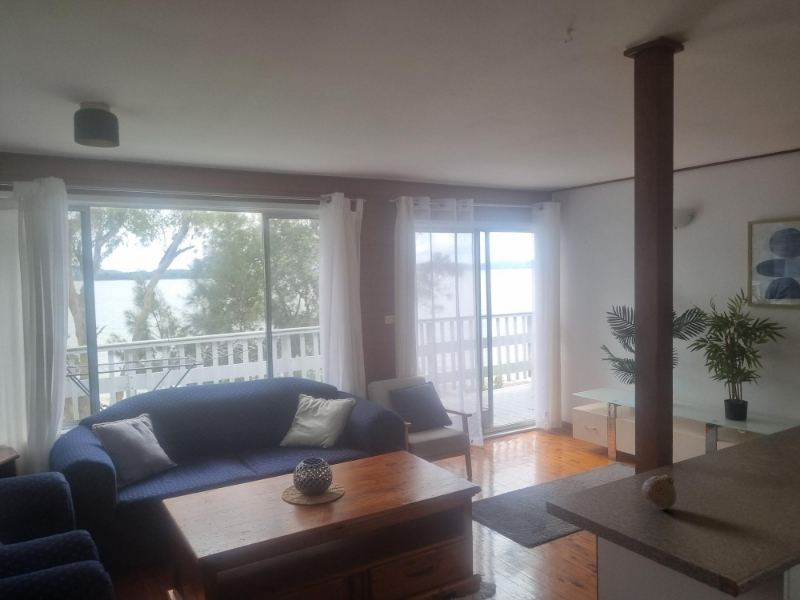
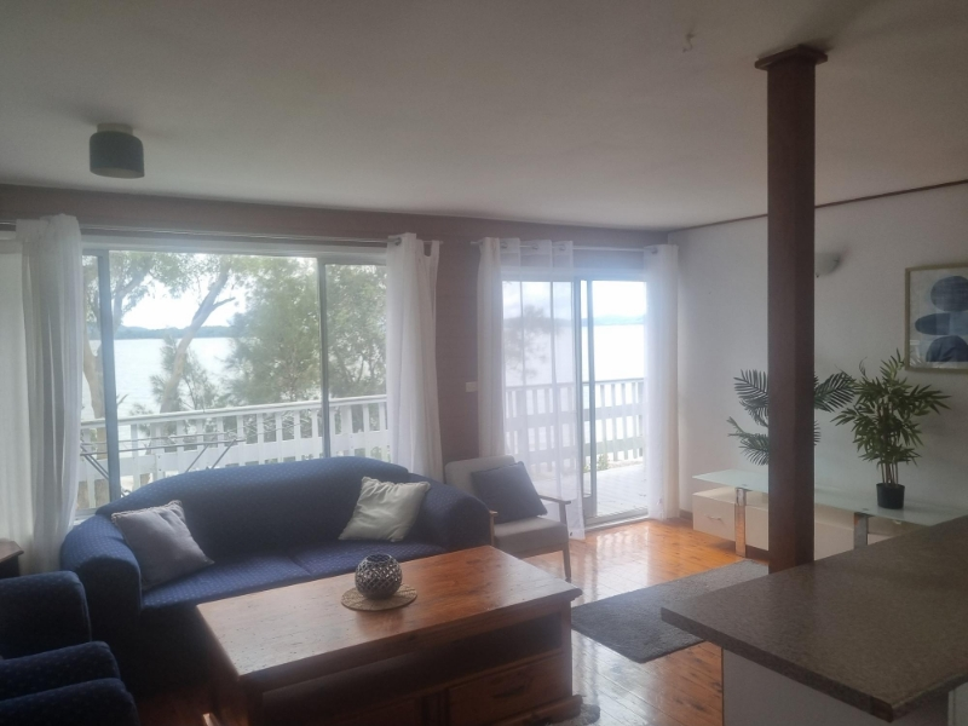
- fruit (659, 492)
